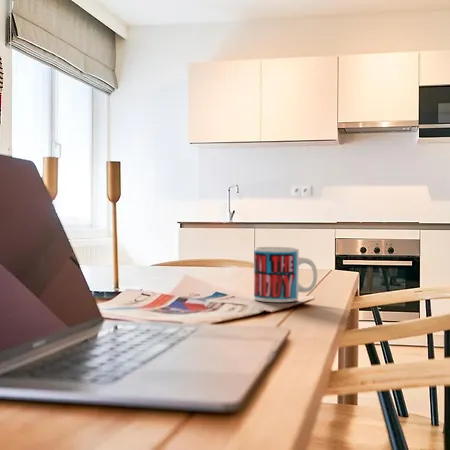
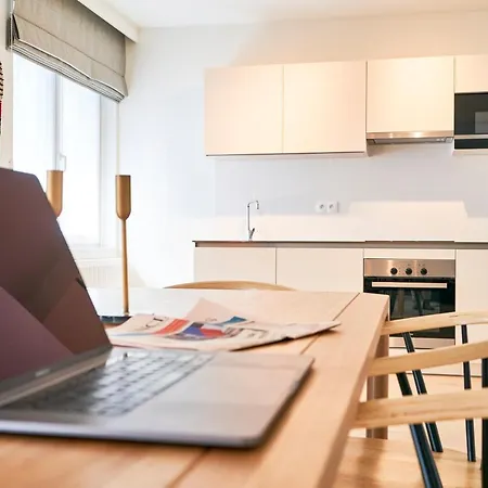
- mug (284, 273)
